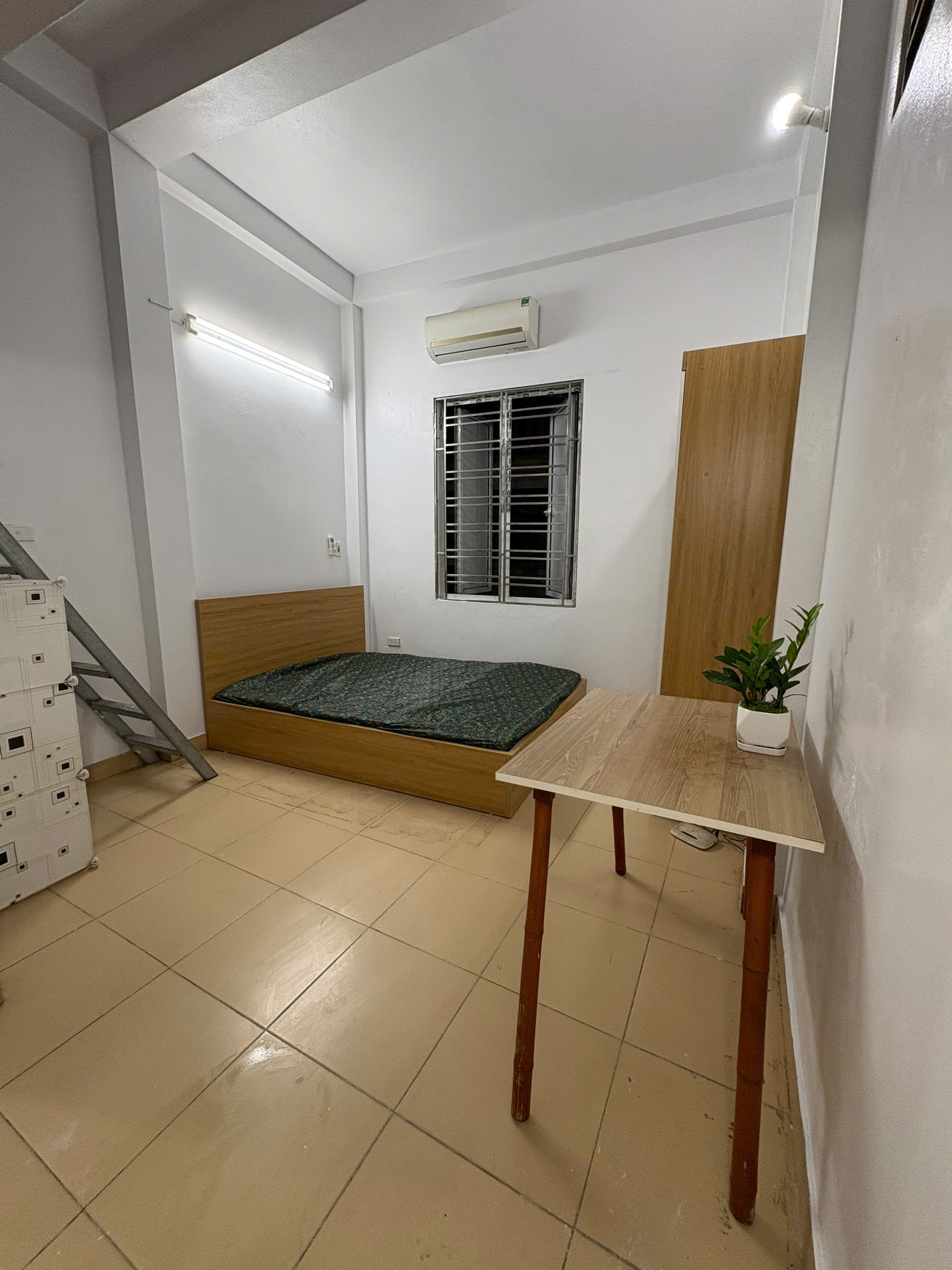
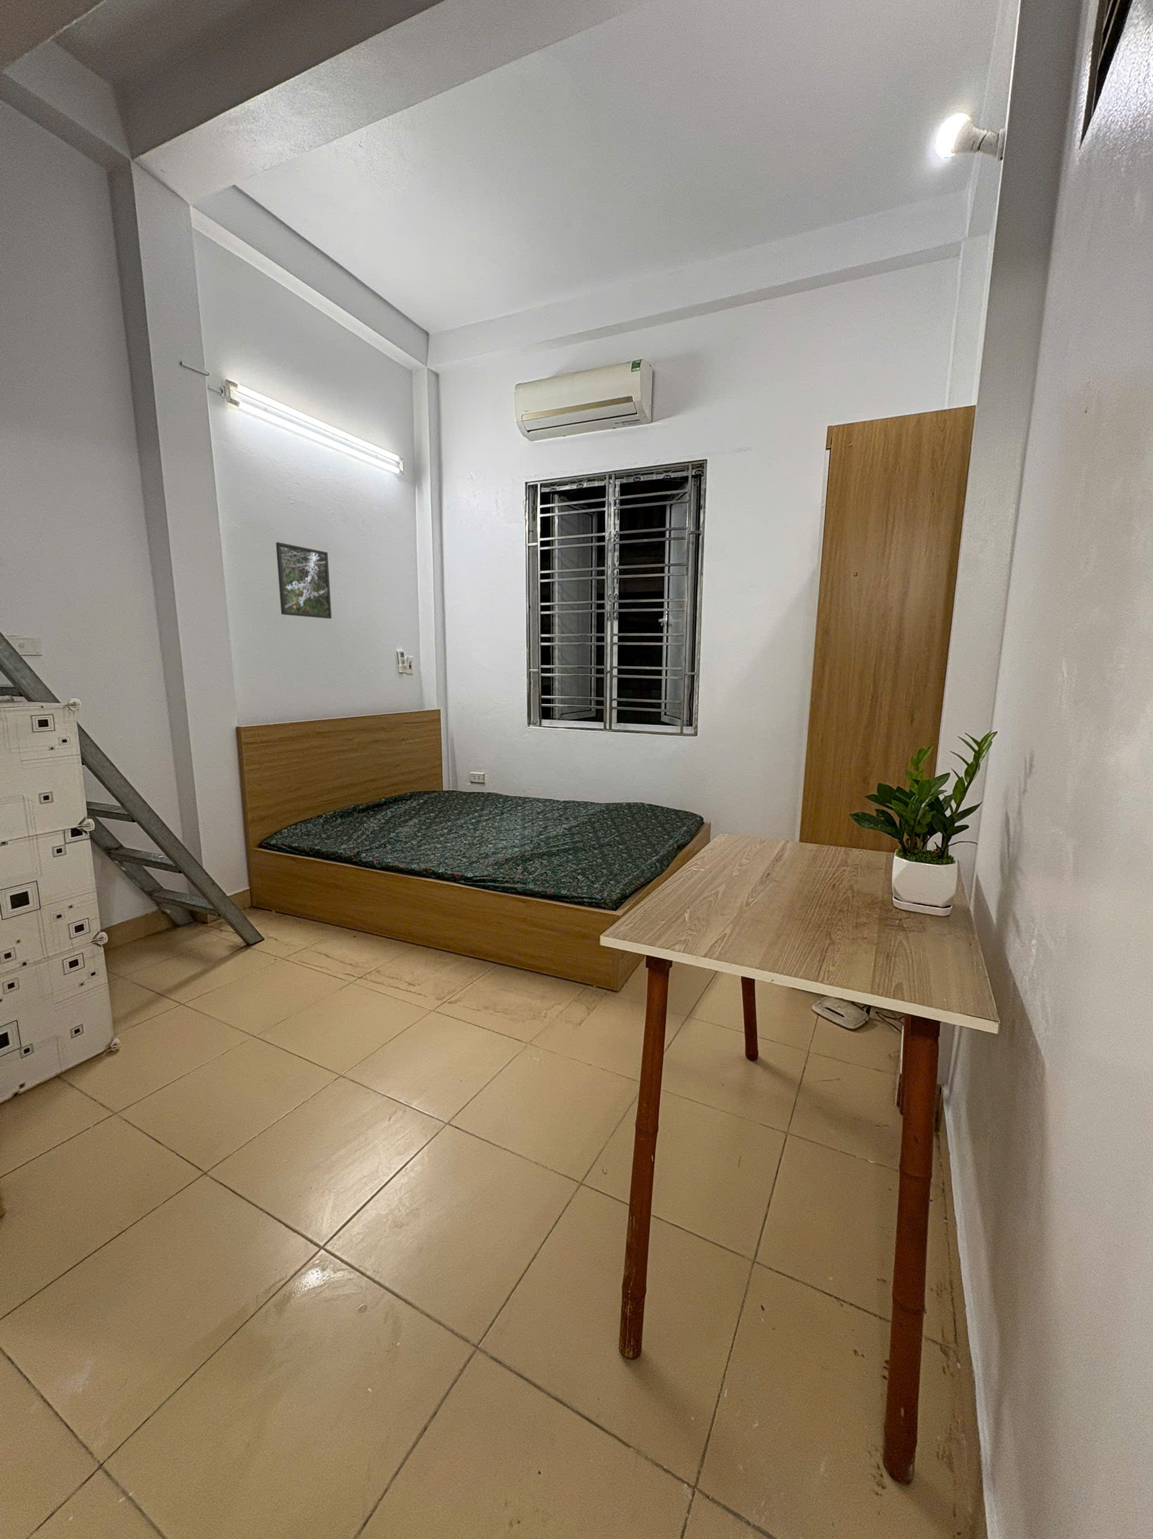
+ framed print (305, 582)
